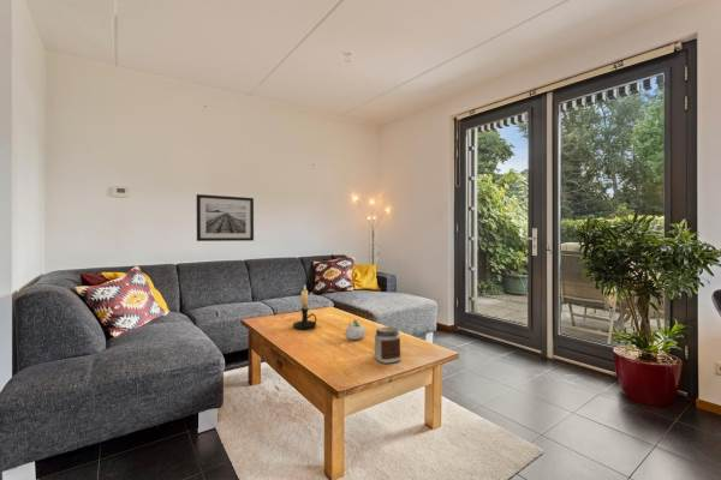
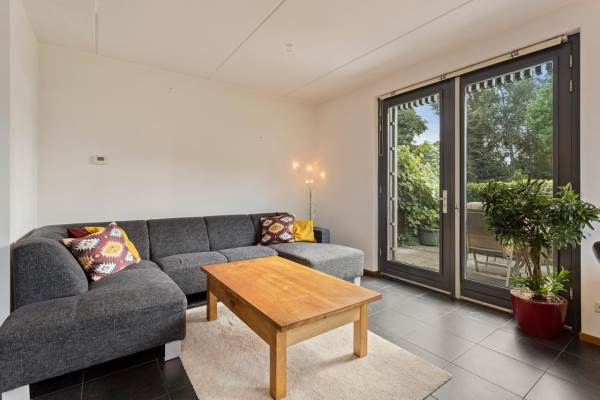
- wall art (226, 218)
- candle holder (306, 306)
- jar (387, 343)
- succulent planter (354, 329)
